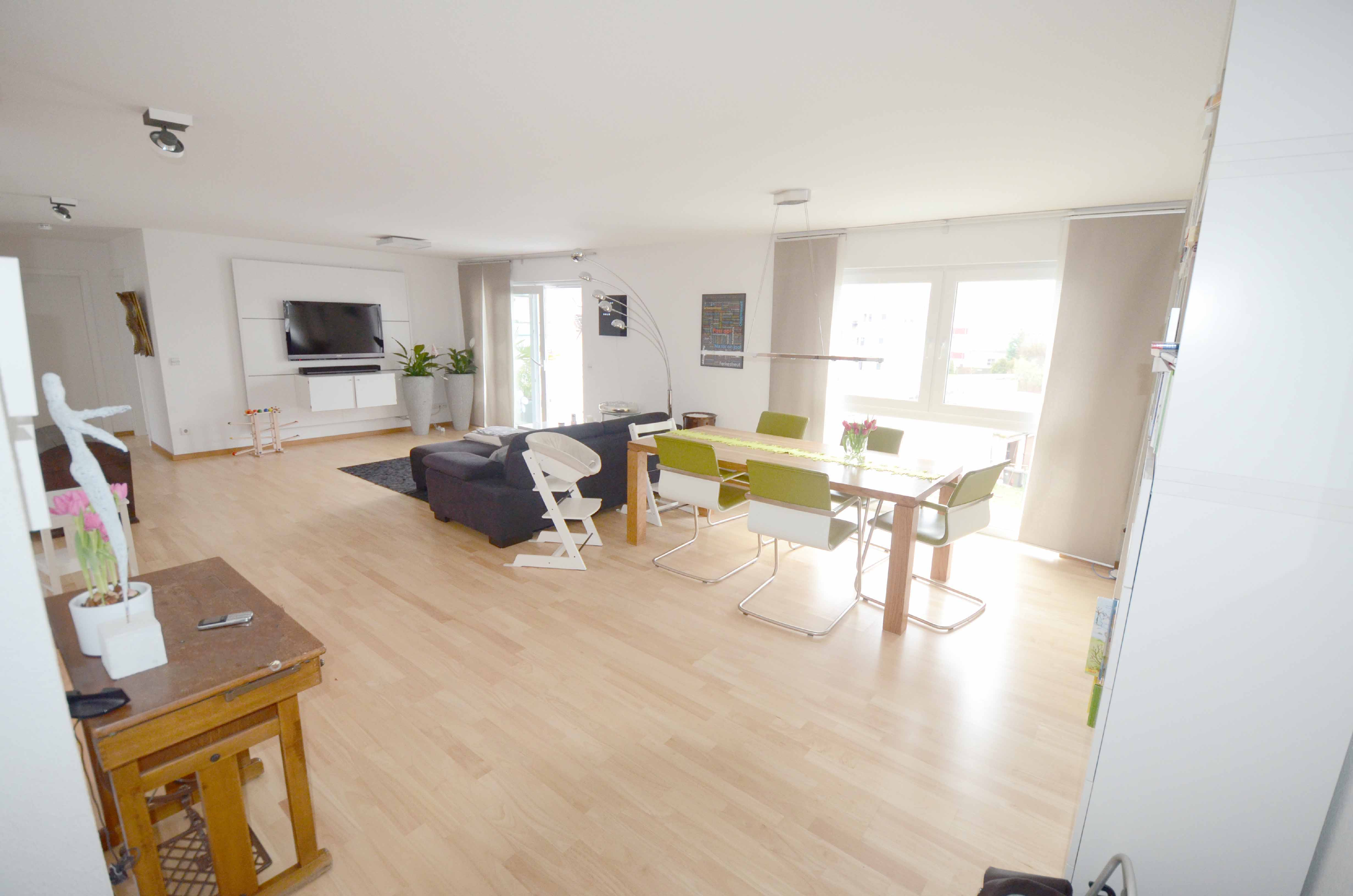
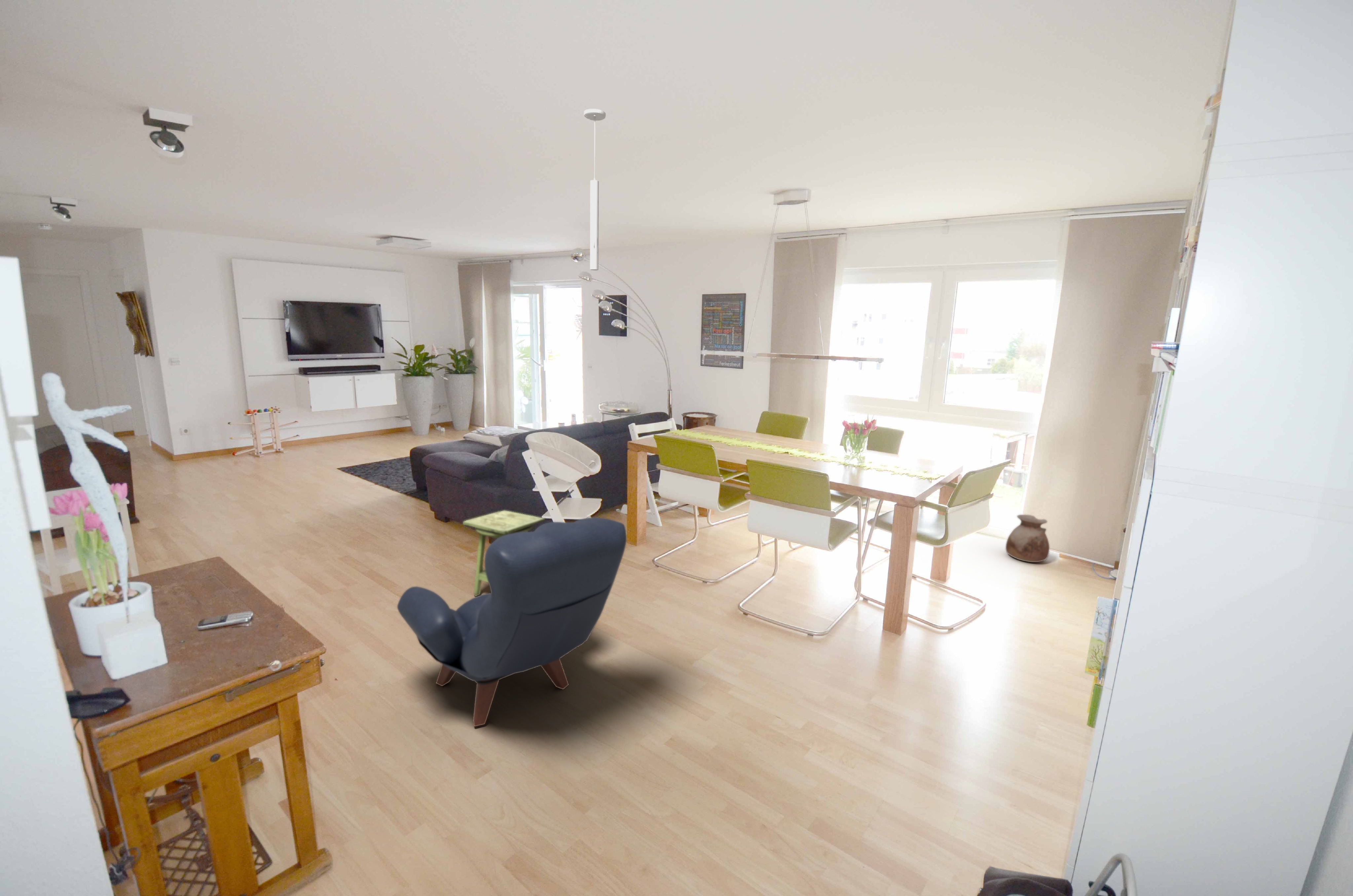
+ ceiling light (594, 193)
+ side table (497, 538)
+ armchair (521, 608)
+ vase (1028, 538)
